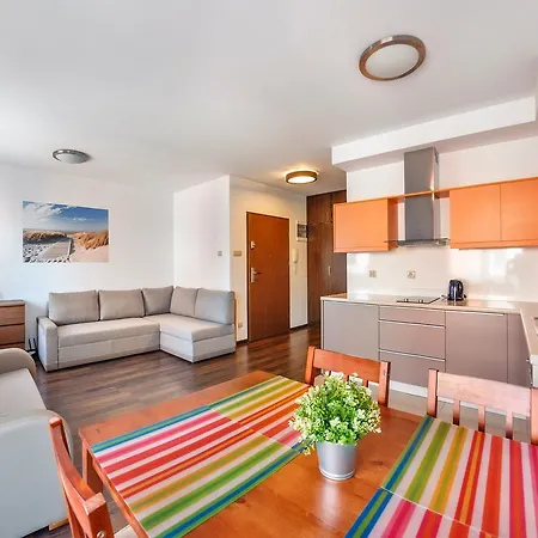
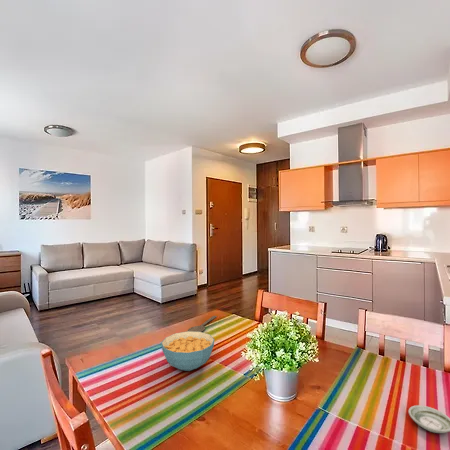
+ wooden spoon (204, 323)
+ saucer (430, 421)
+ cereal bowl (188, 353)
